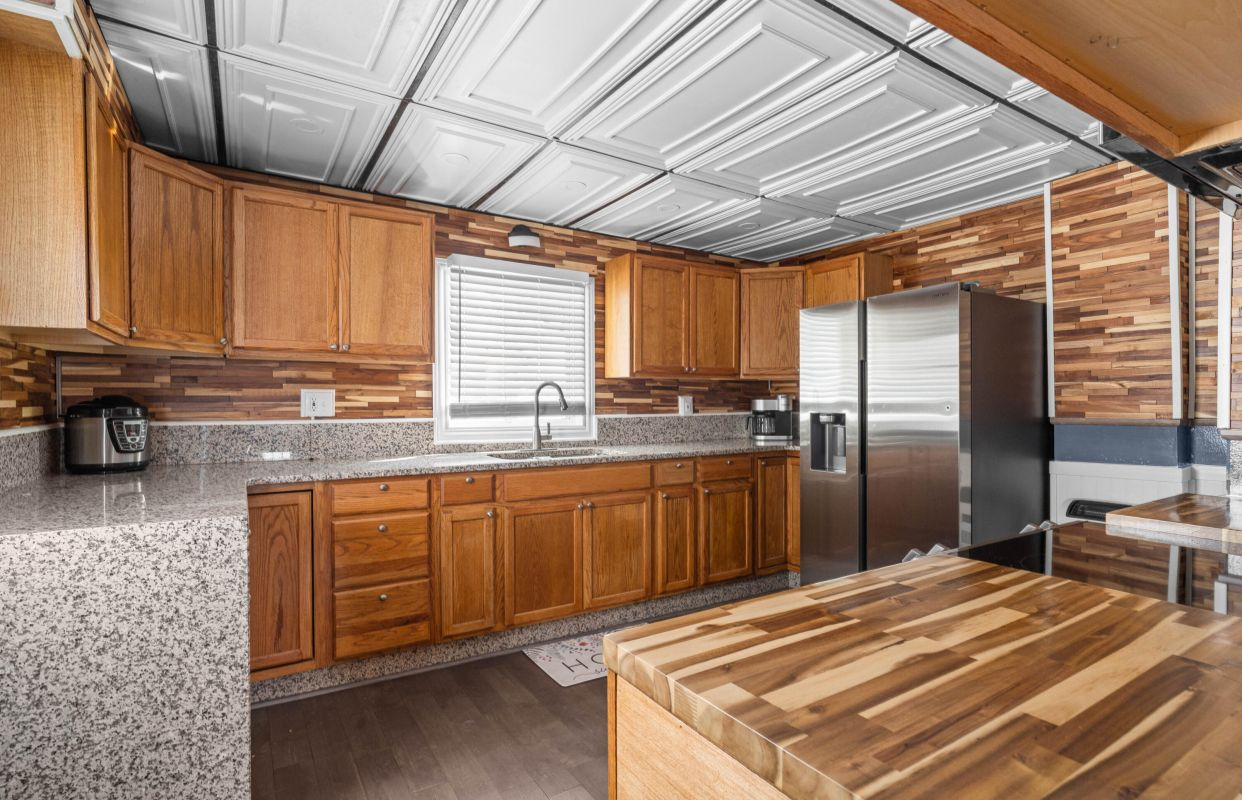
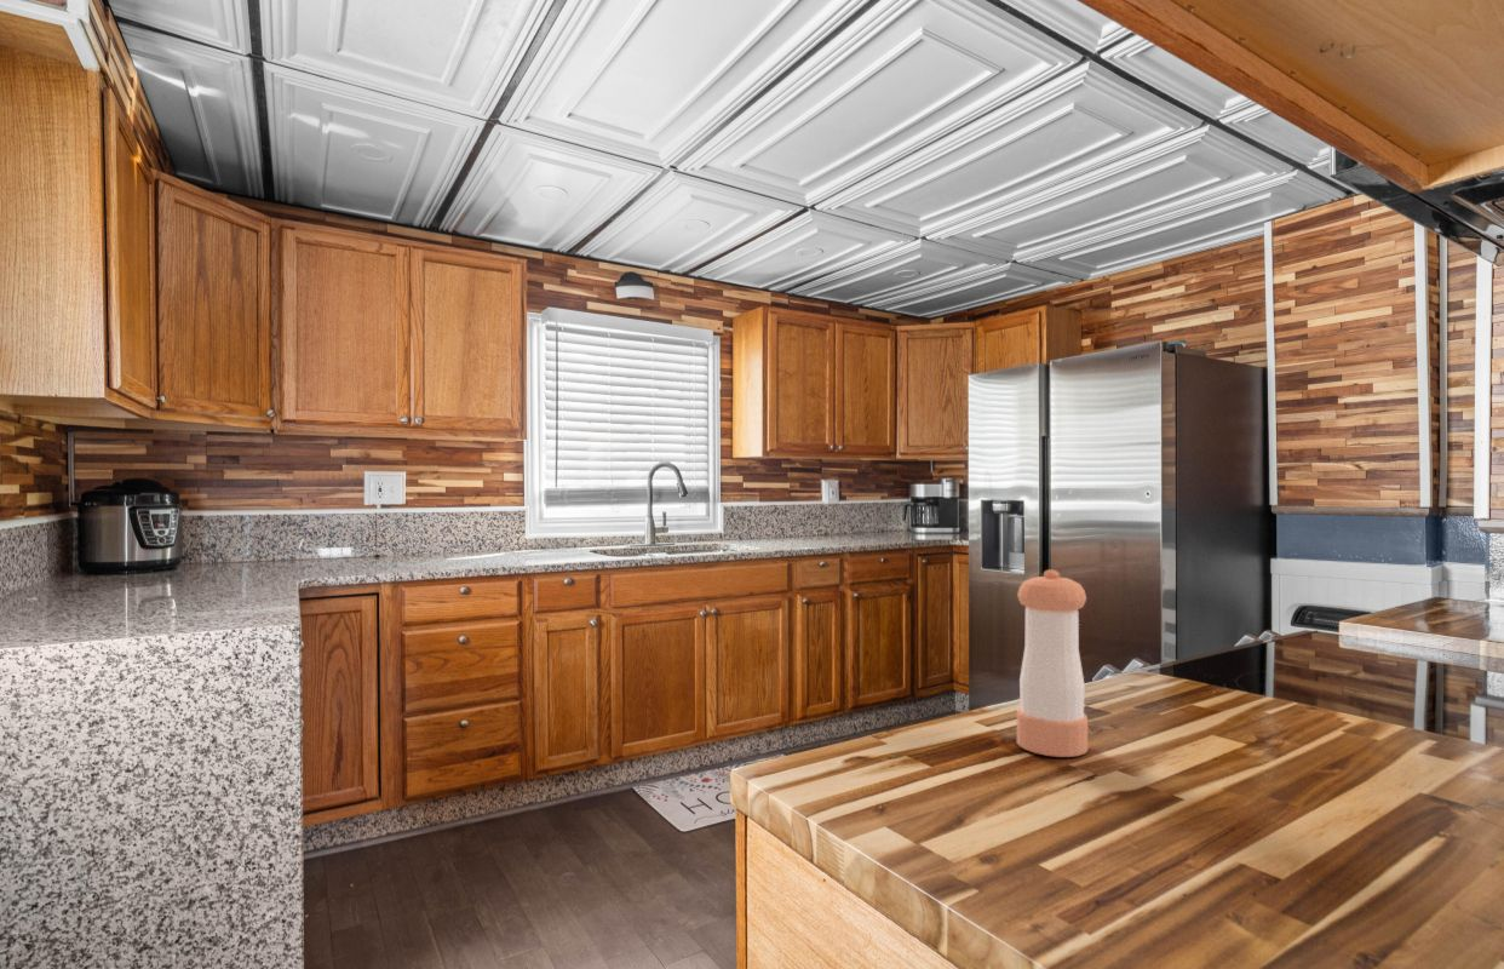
+ pepper shaker (1051, 658)
